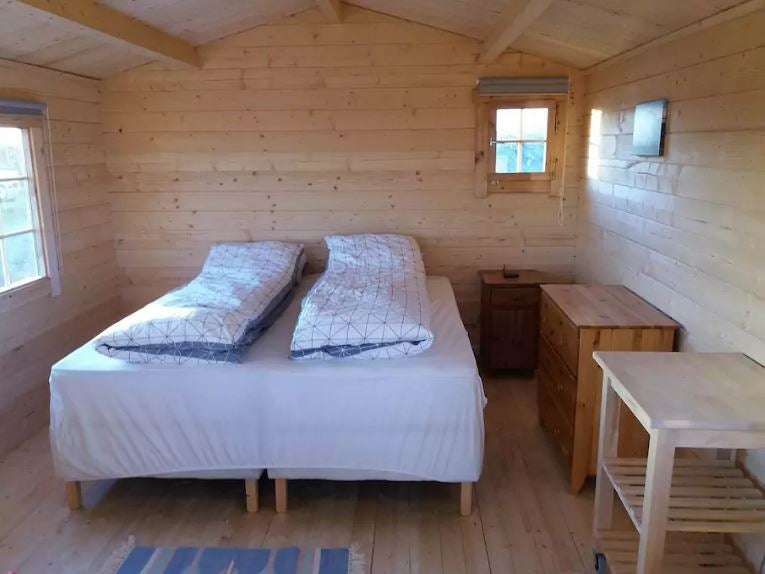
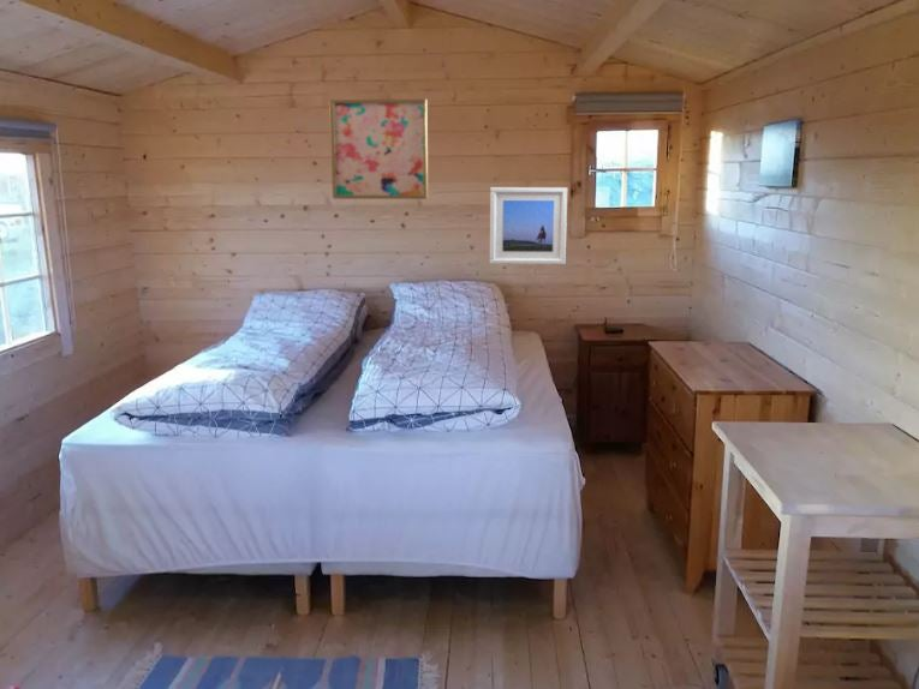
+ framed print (527, 226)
+ wall art (378, 149)
